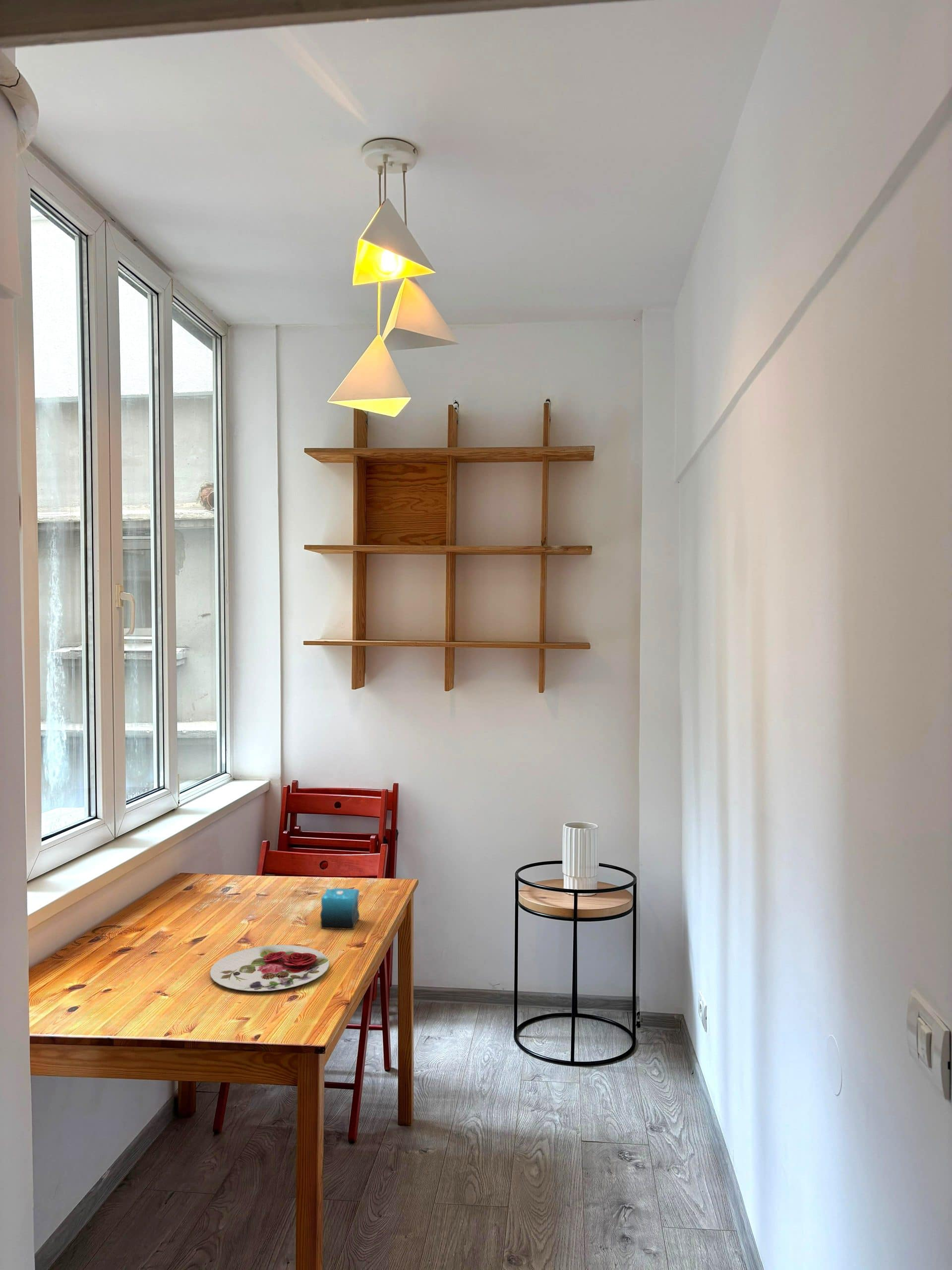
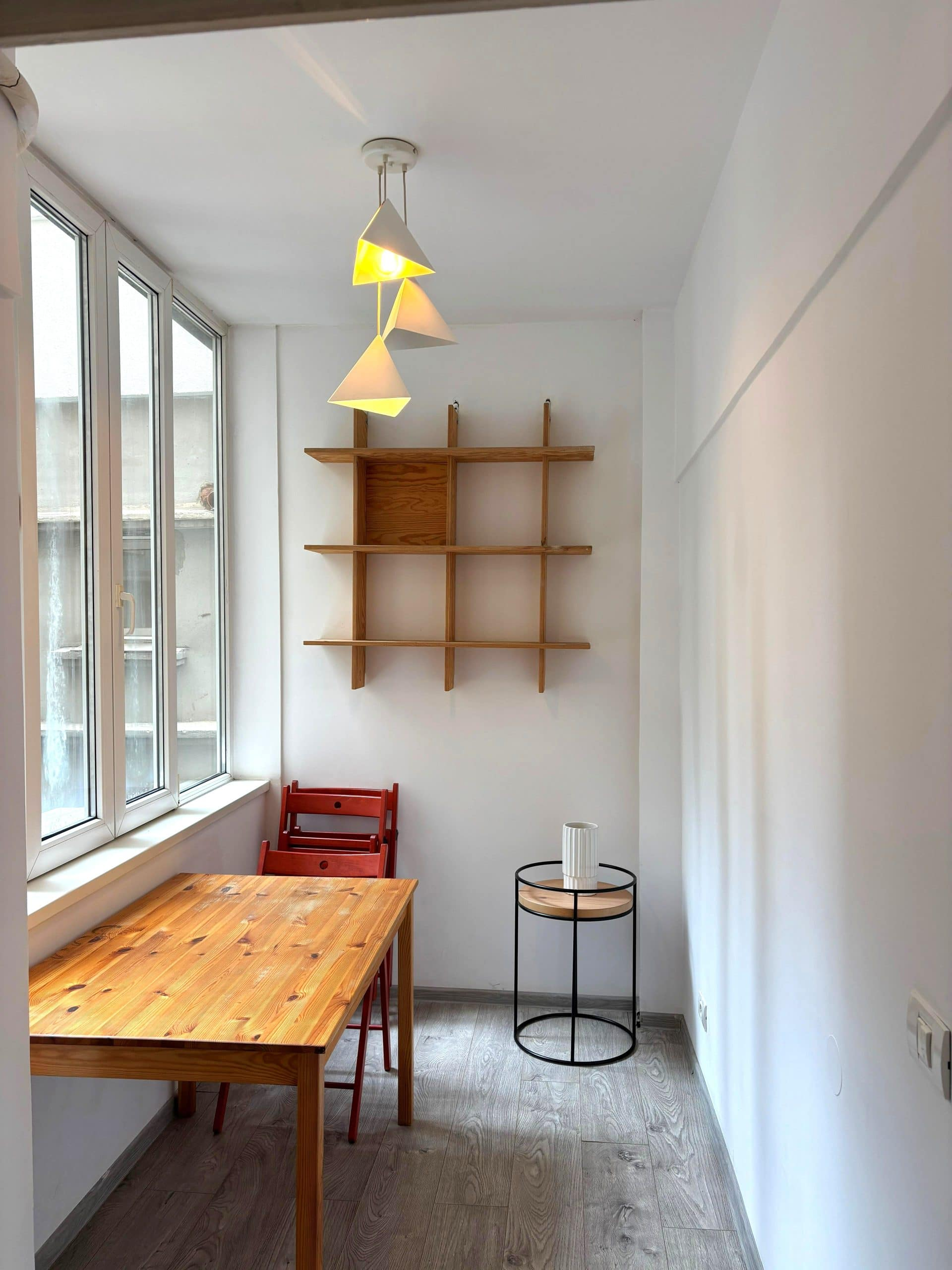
- plate (270, 965)
- candle (340, 902)
